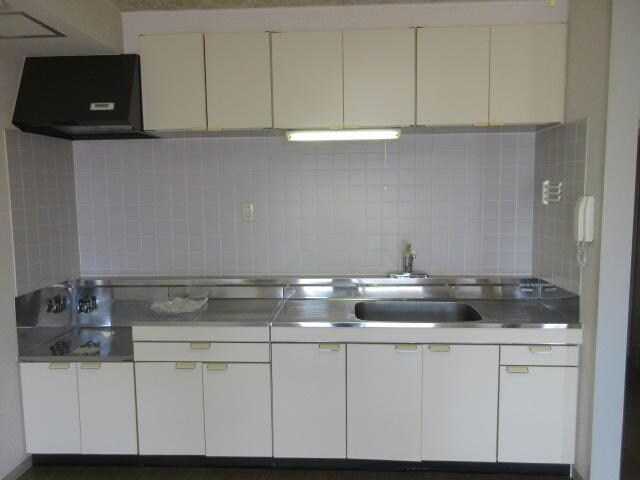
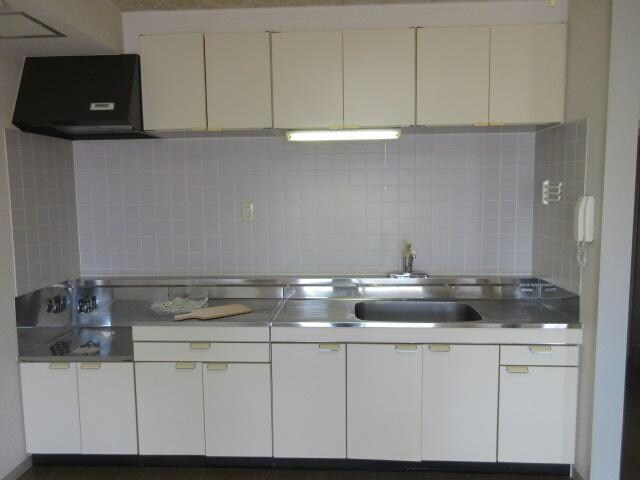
+ chopping board (211, 312)
